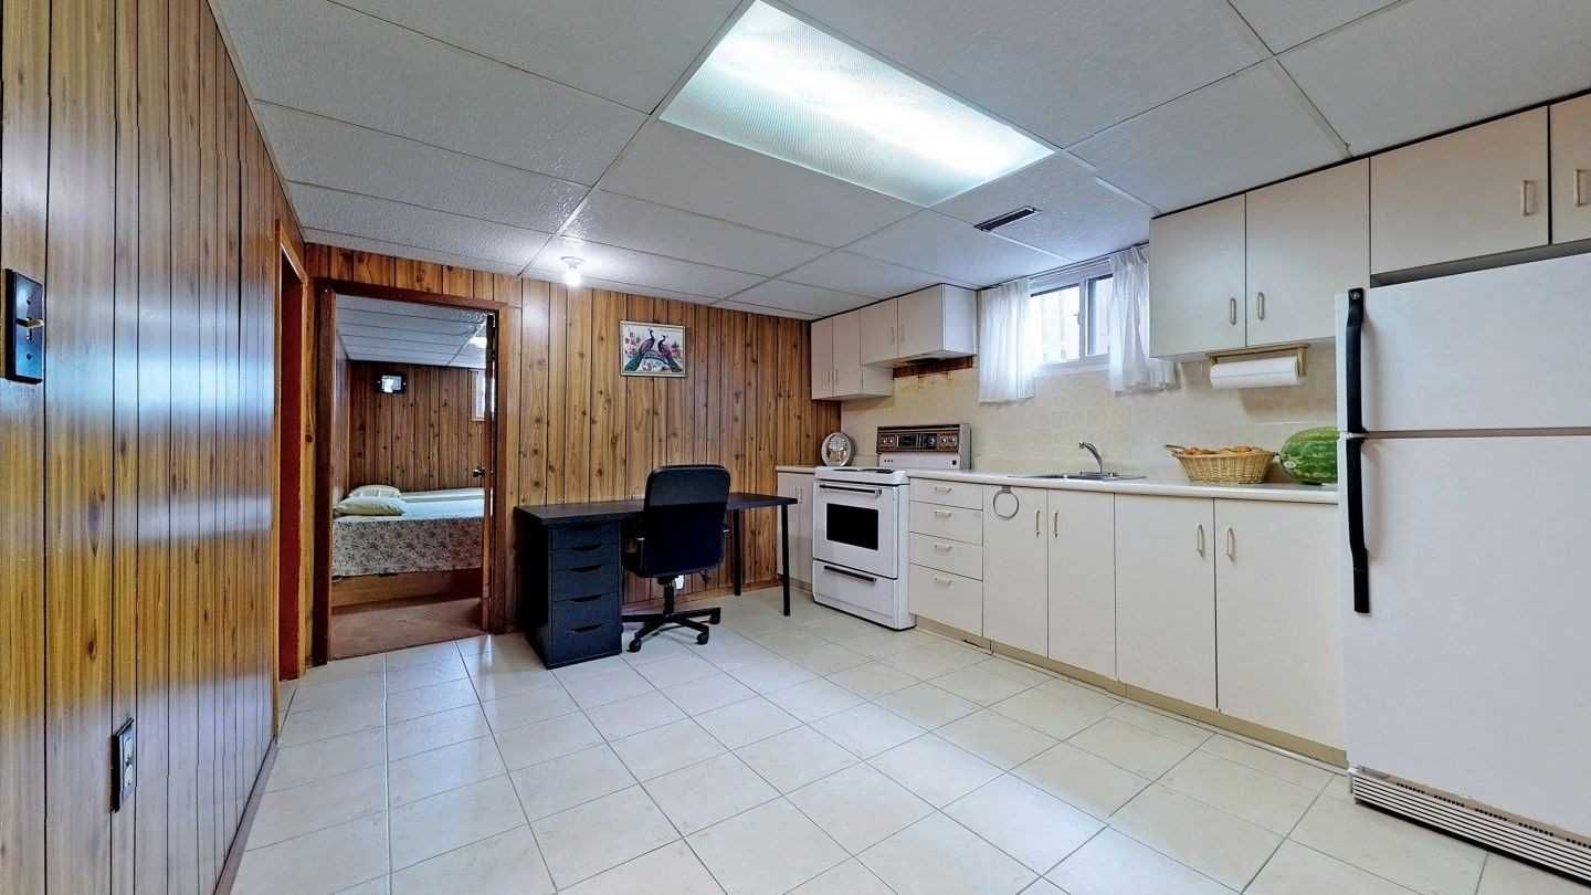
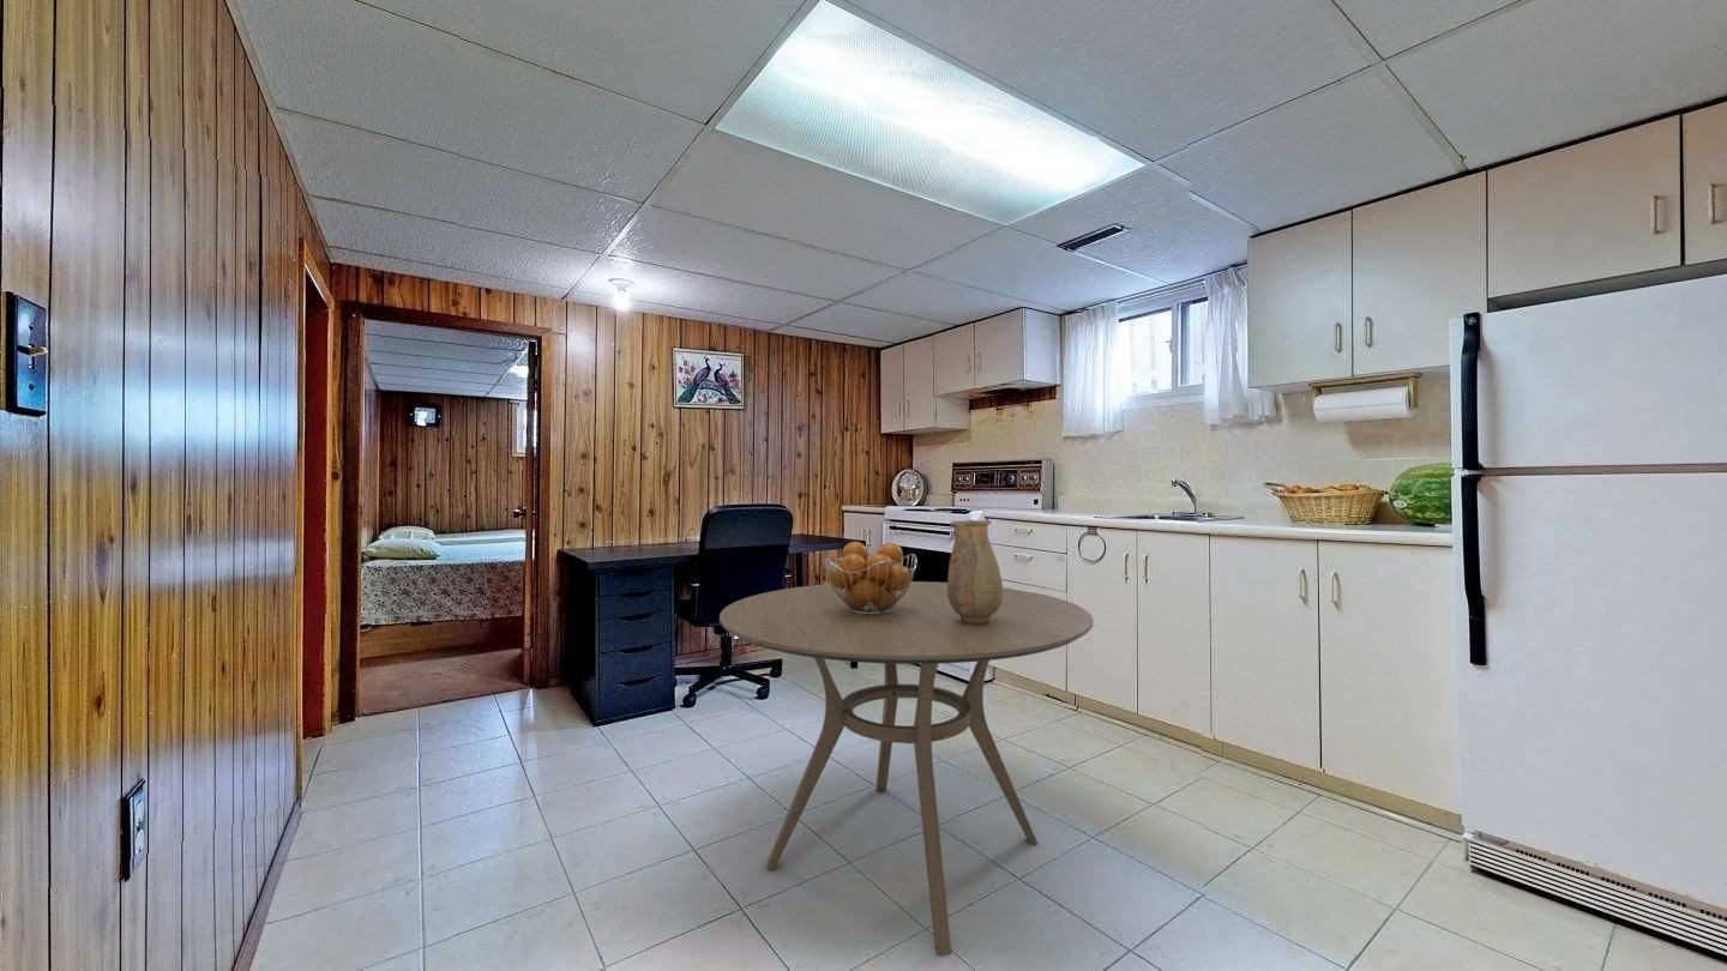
+ fruit basket (869, 575)
+ dining table (903, 730)
+ pitcher (974, 569)
